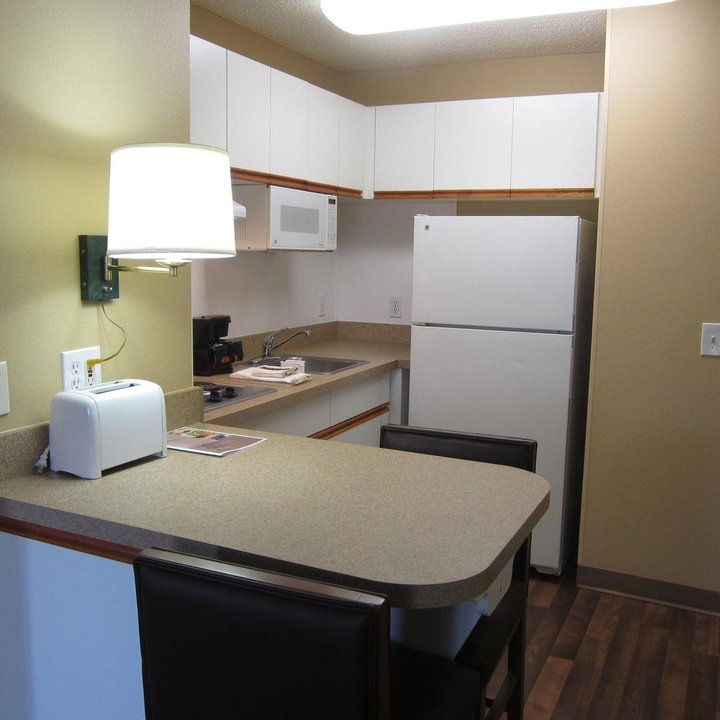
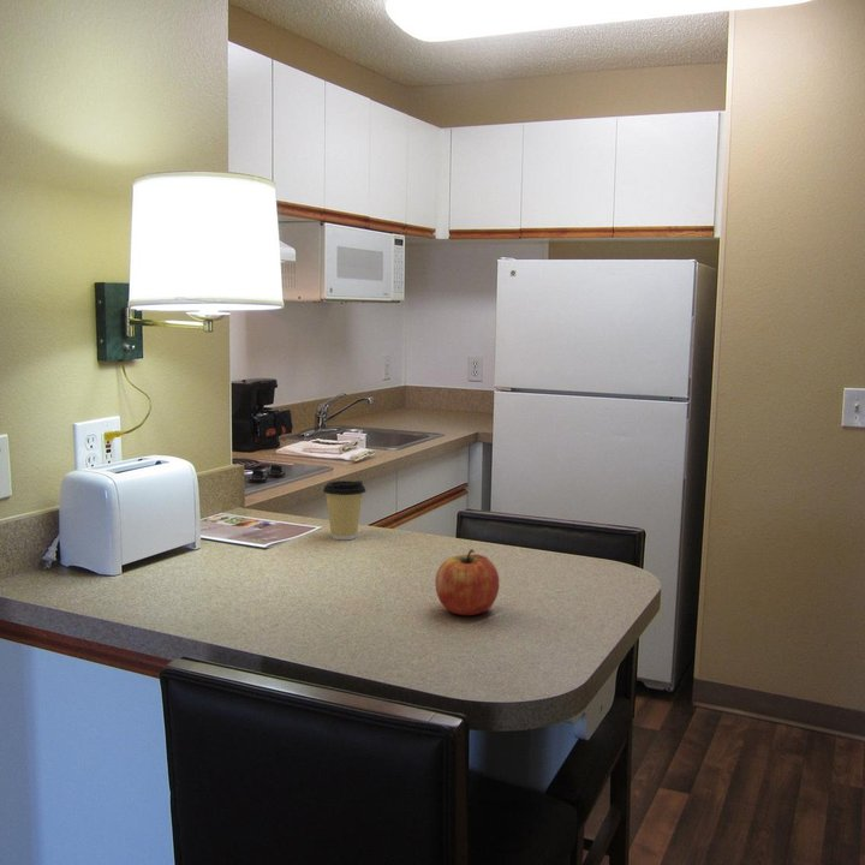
+ fruit (467, 580)
+ coffee cup (344, 509)
